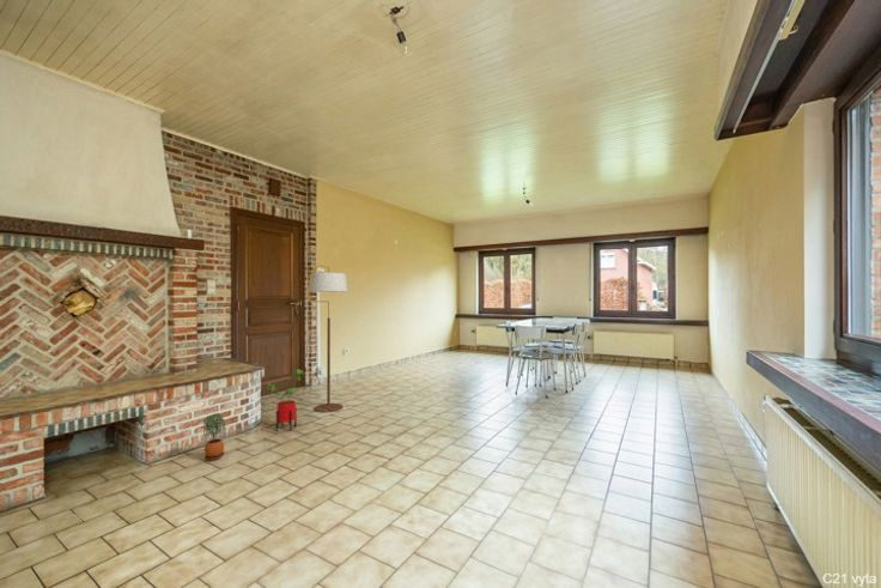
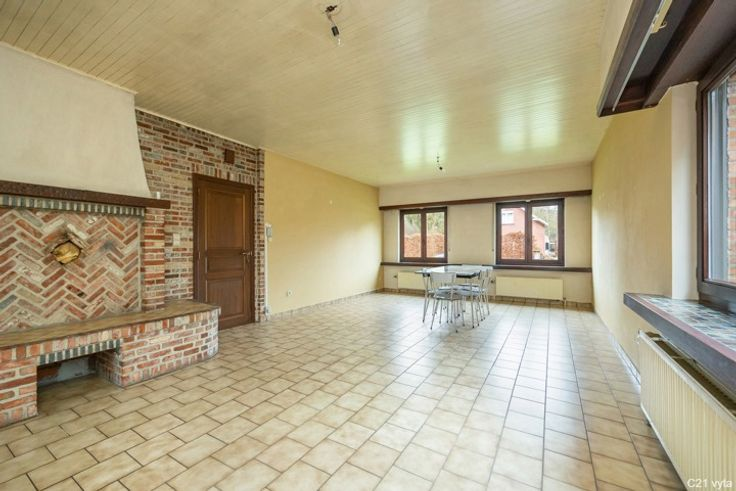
- house plant (288, 399)
- floor lamp (328, 337)
- potted plant (214, 436)
